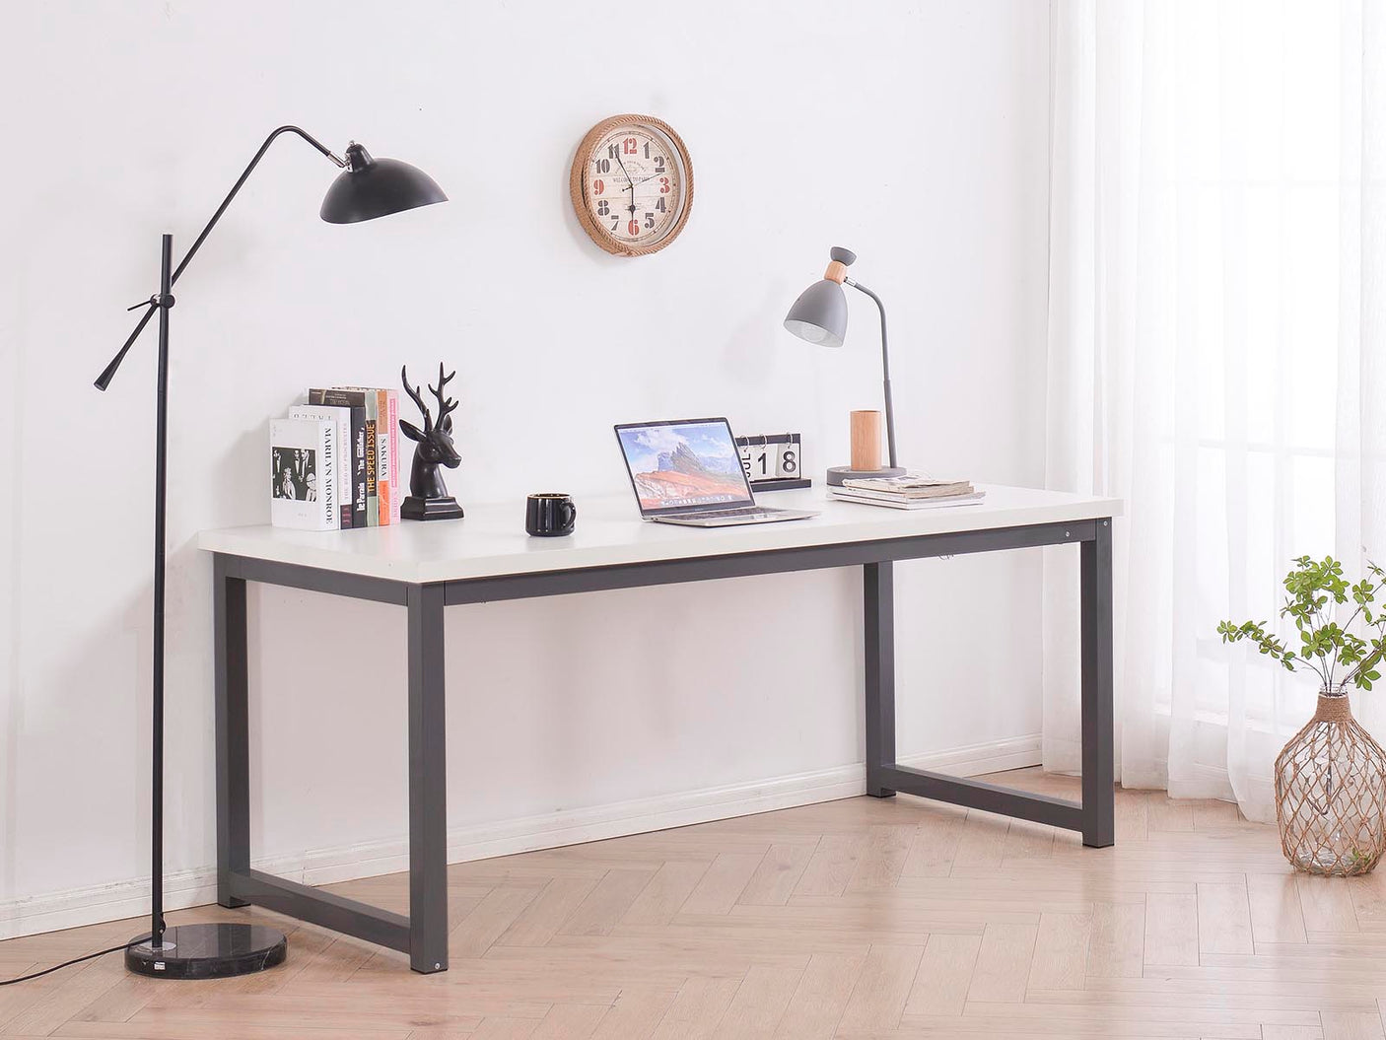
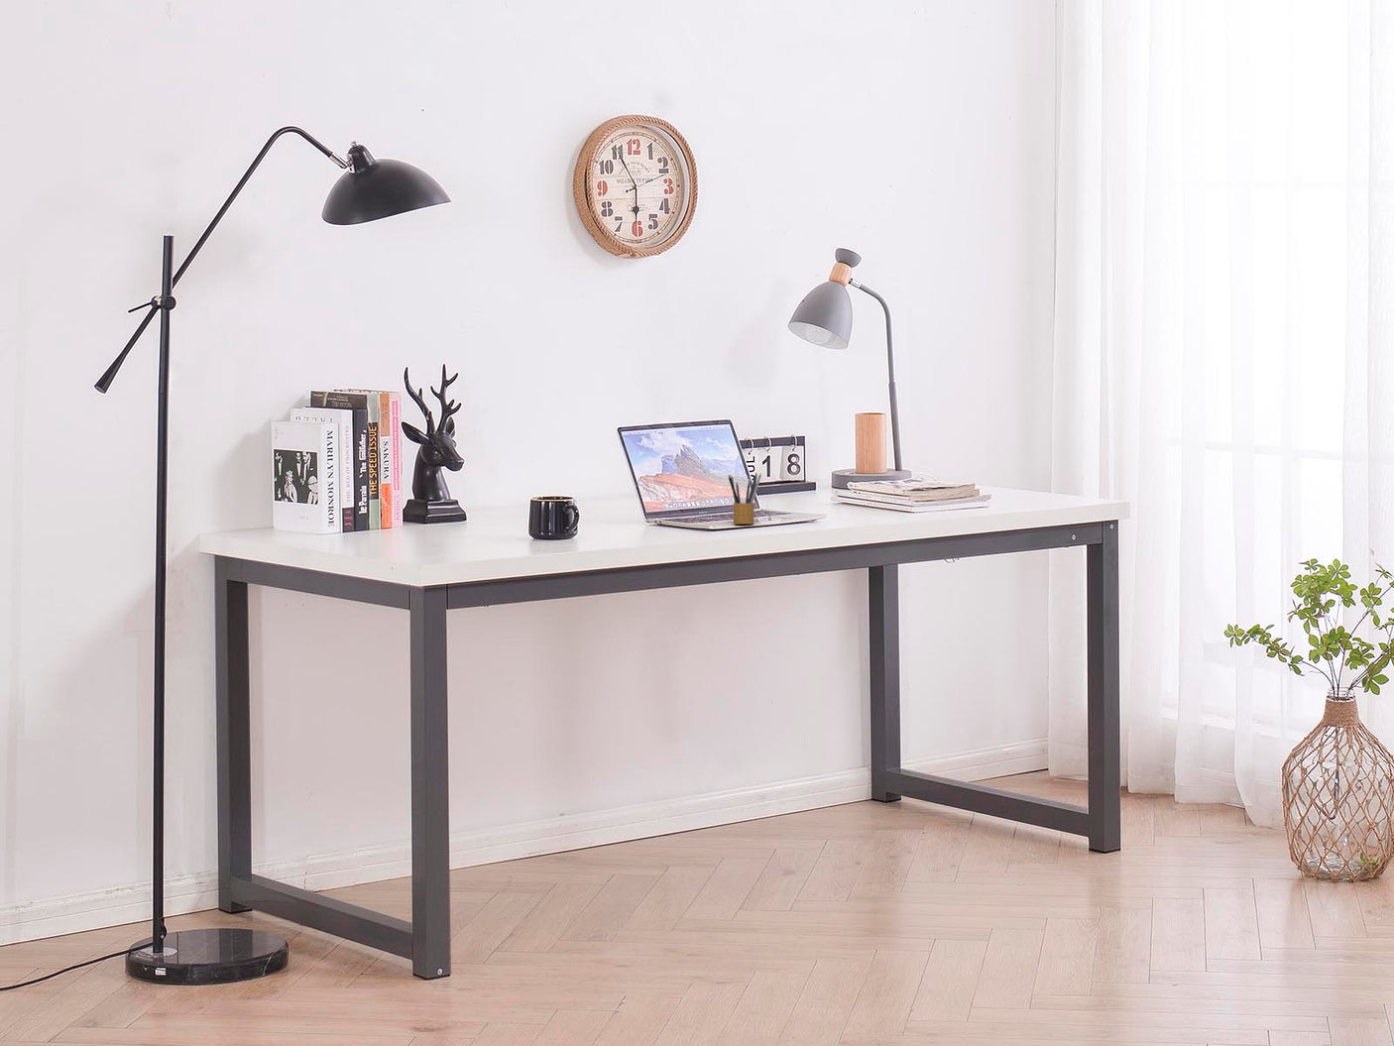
+ pencil box (746, 498)
